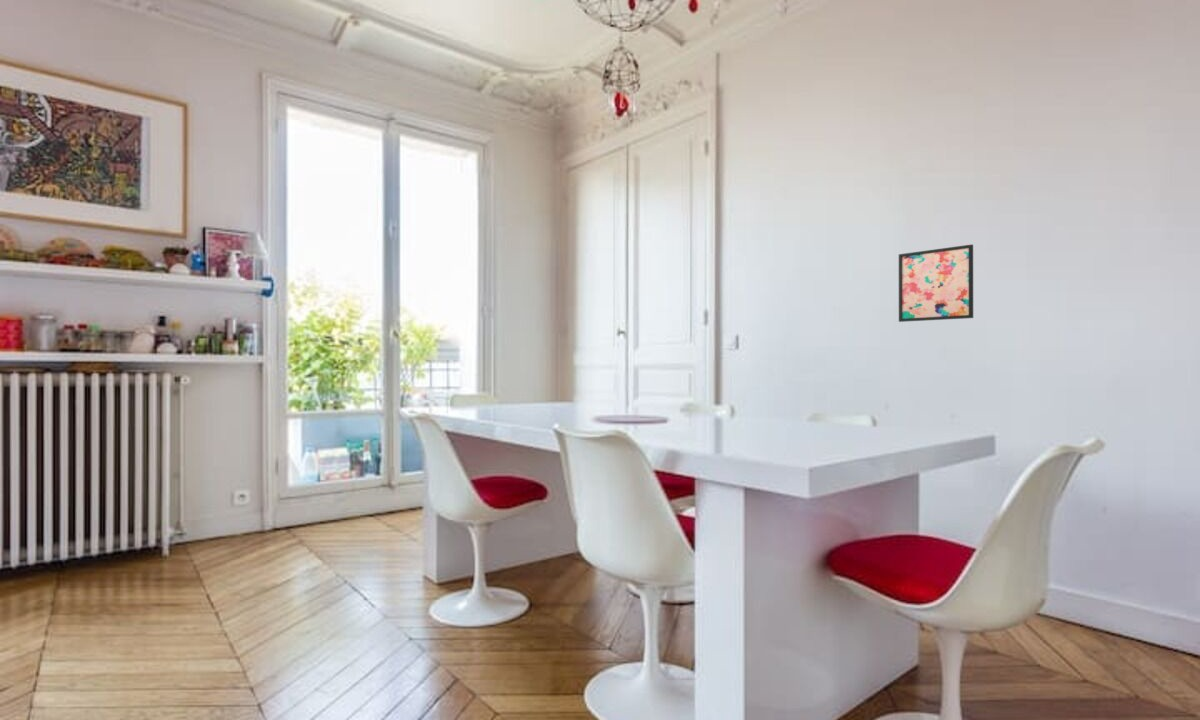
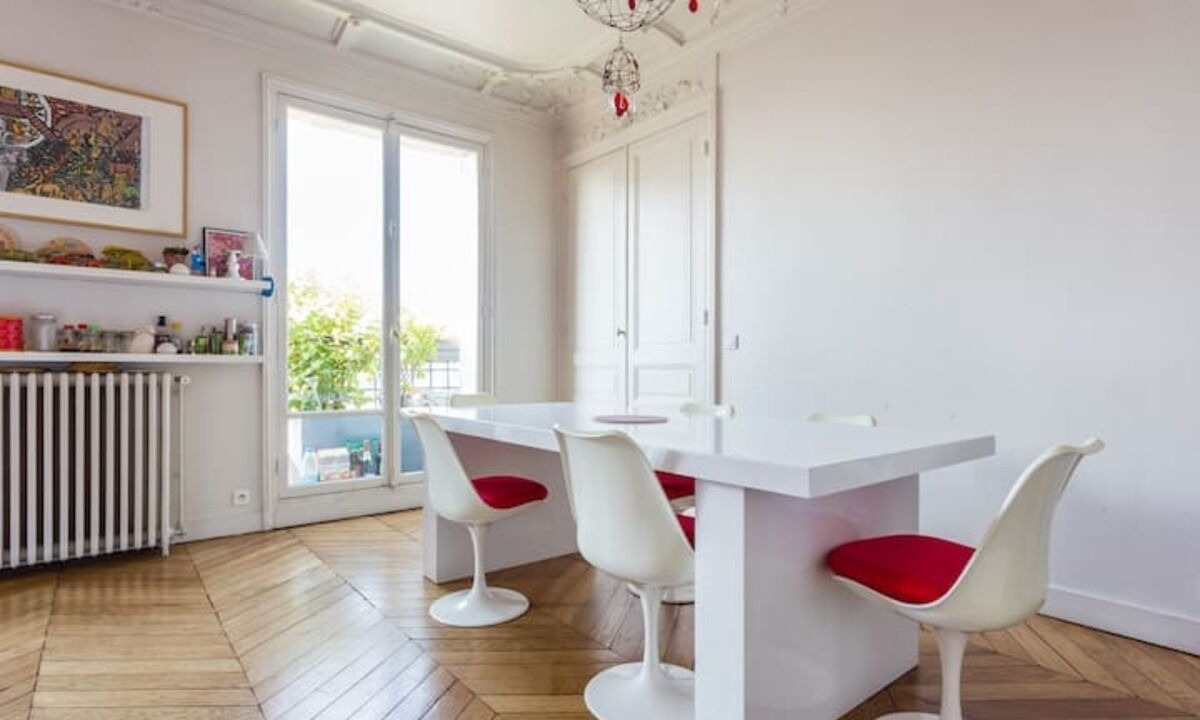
- wall art (934, 284)
